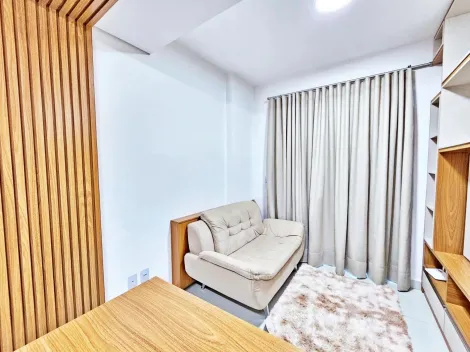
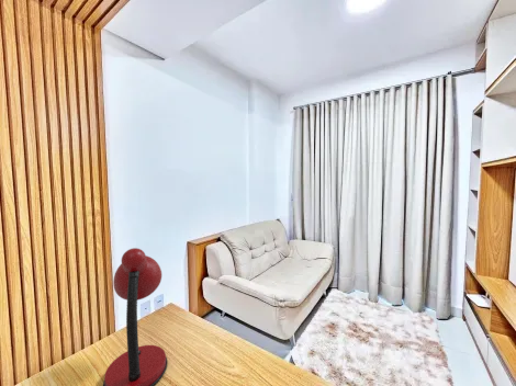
+ desk lamp (136, 305)
